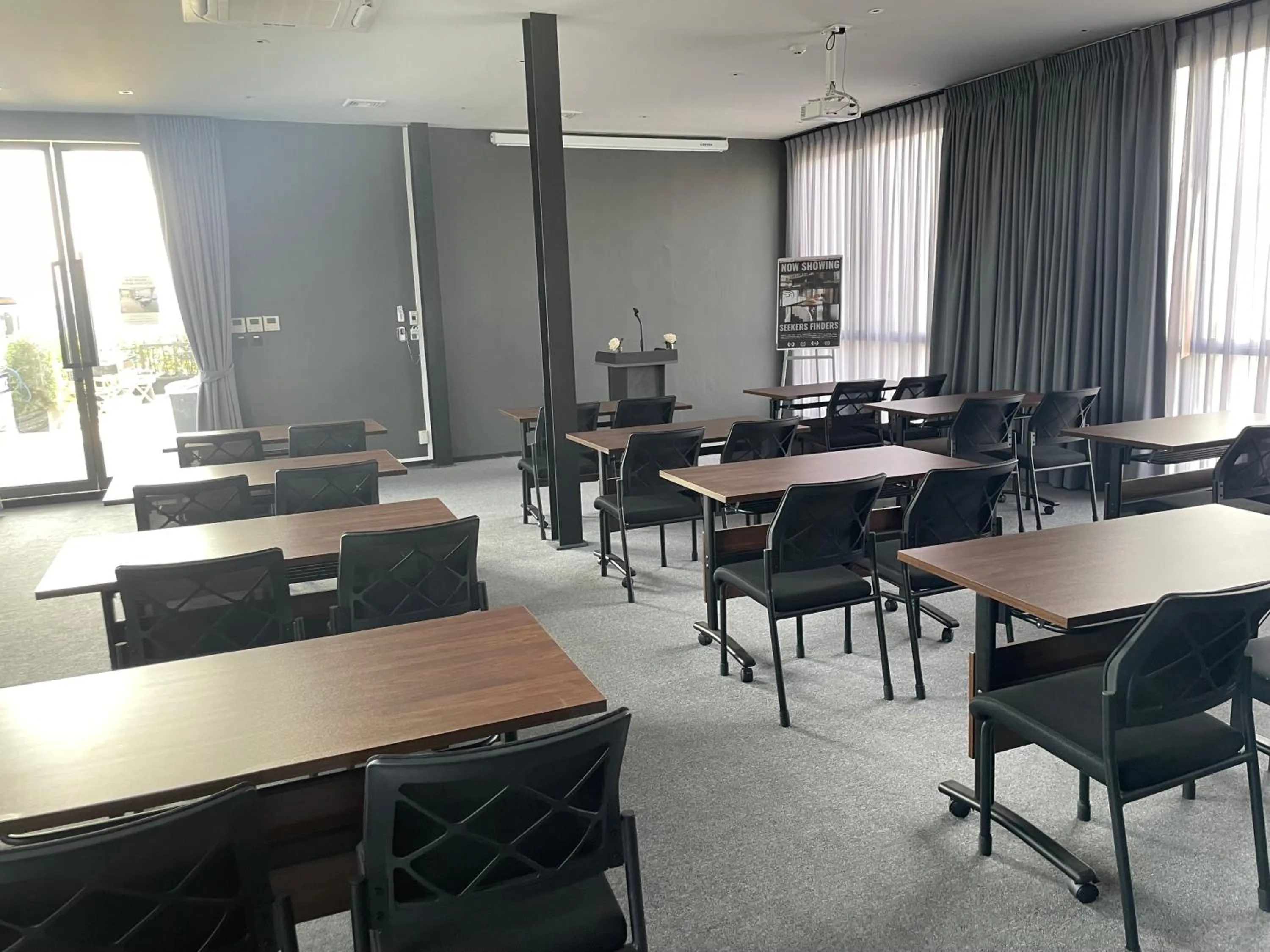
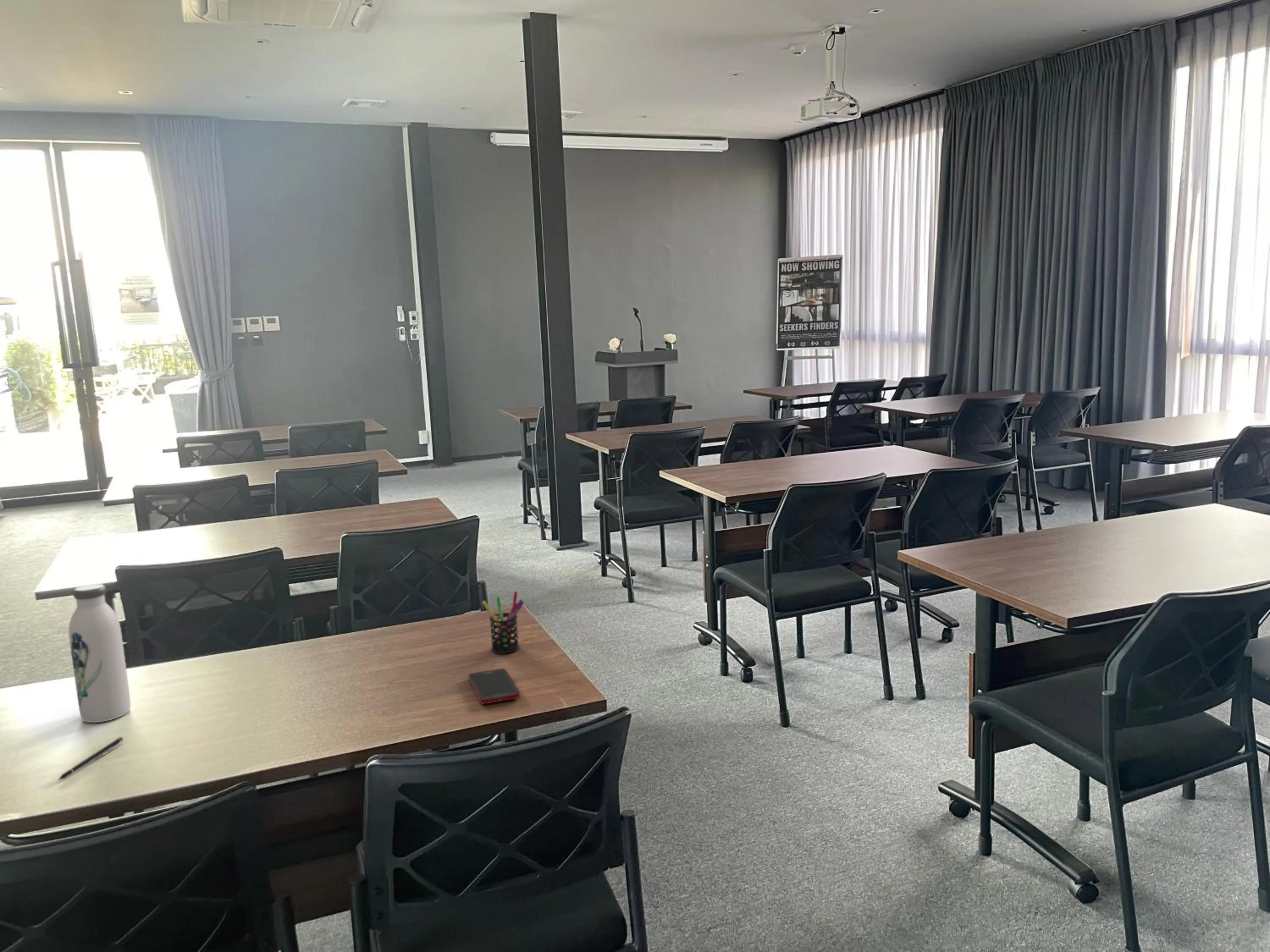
+ cell phone (493, 685)
+ pen (91, 758)
+ pen holder (504, 620)
+ water bottle (97, 651)
